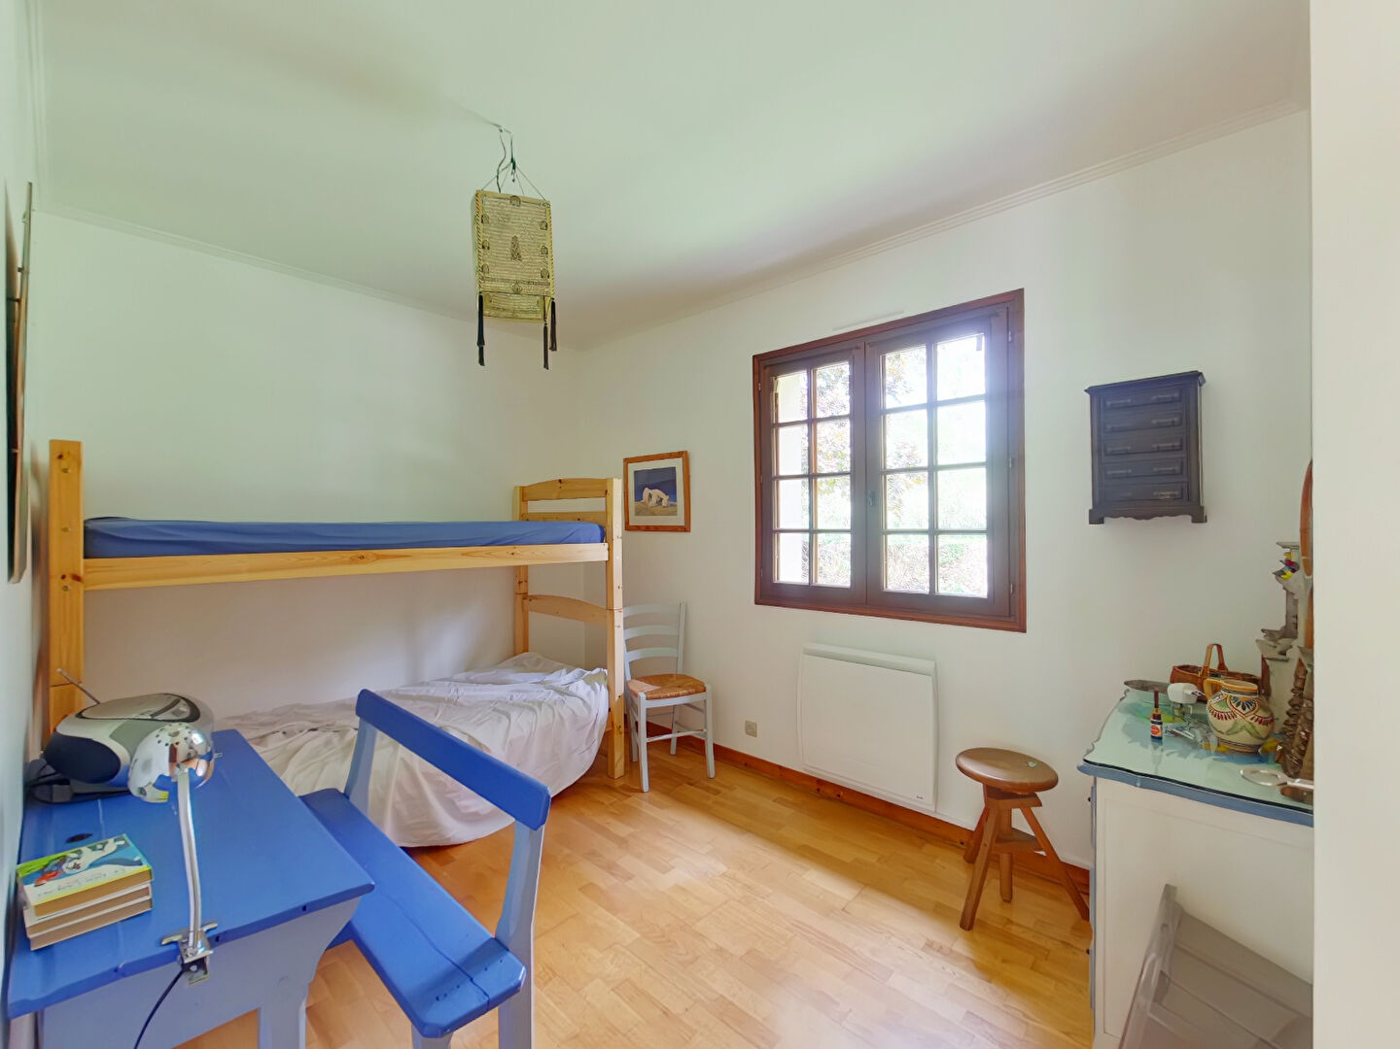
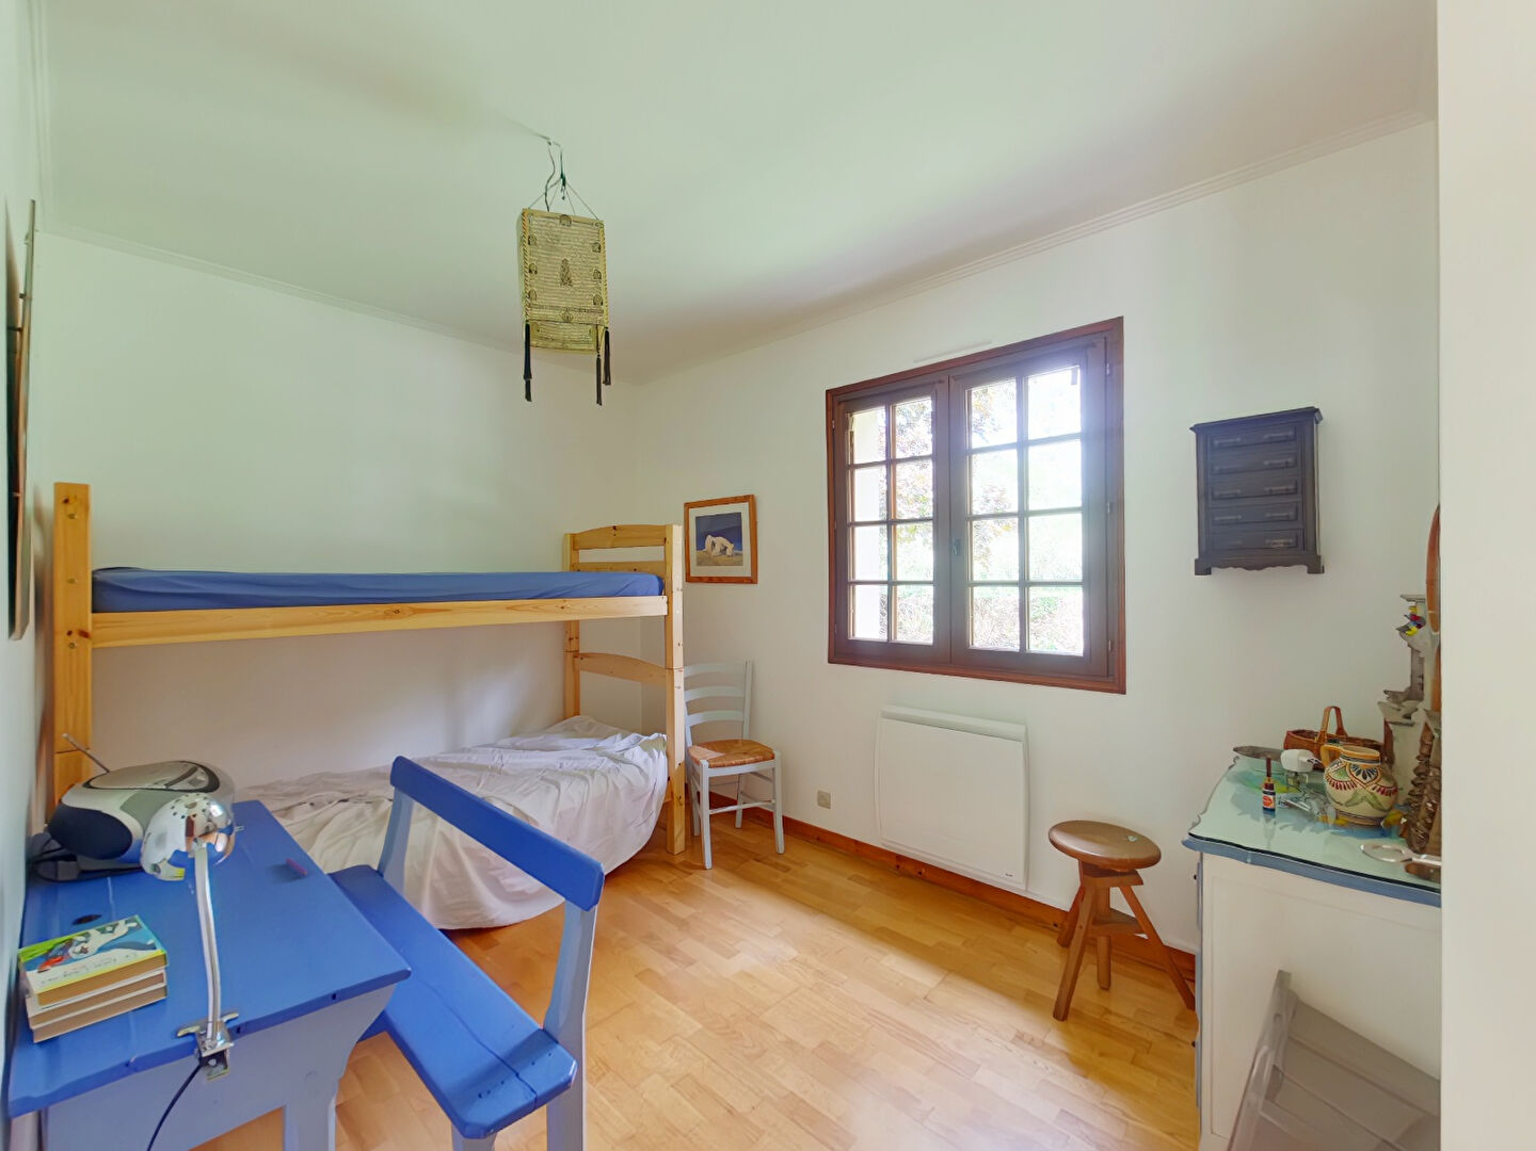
+ pen (295, 866)
